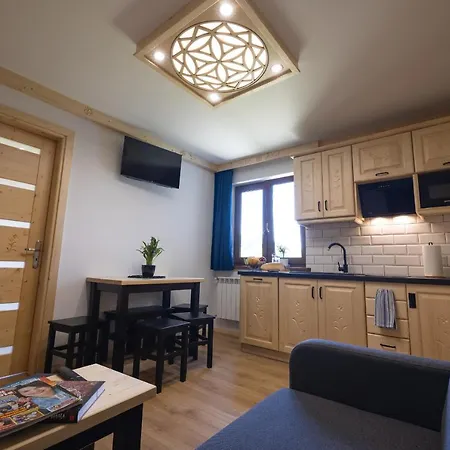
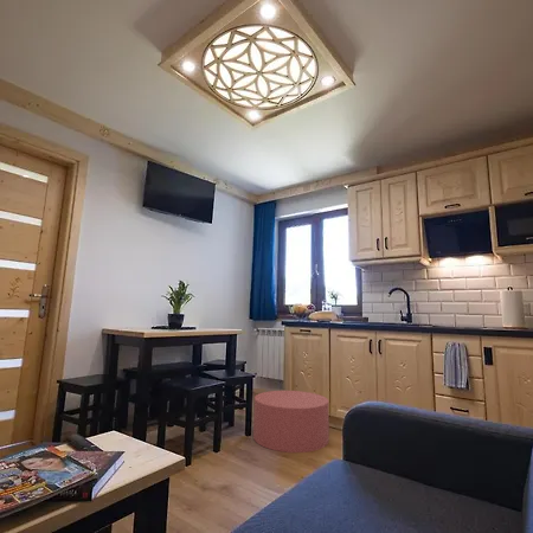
+ pouf (290, 417)
